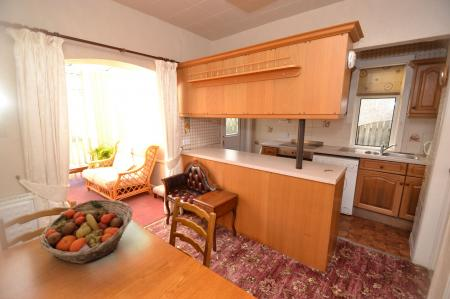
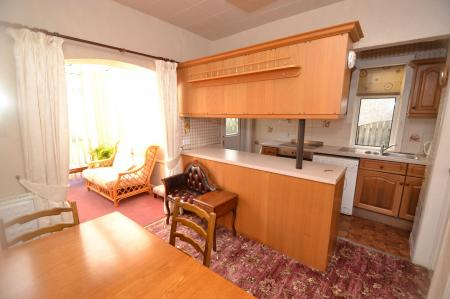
- fruit basket (90, 228)
